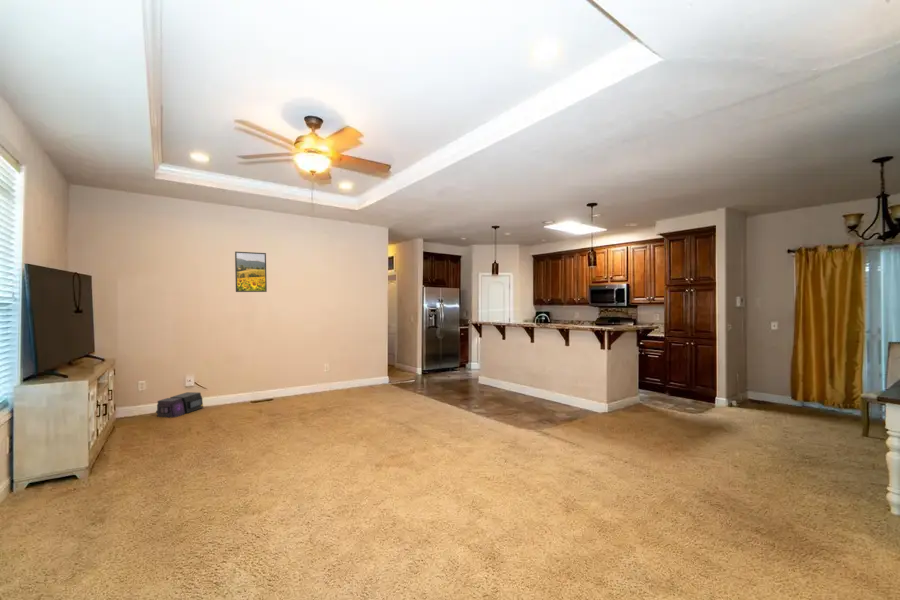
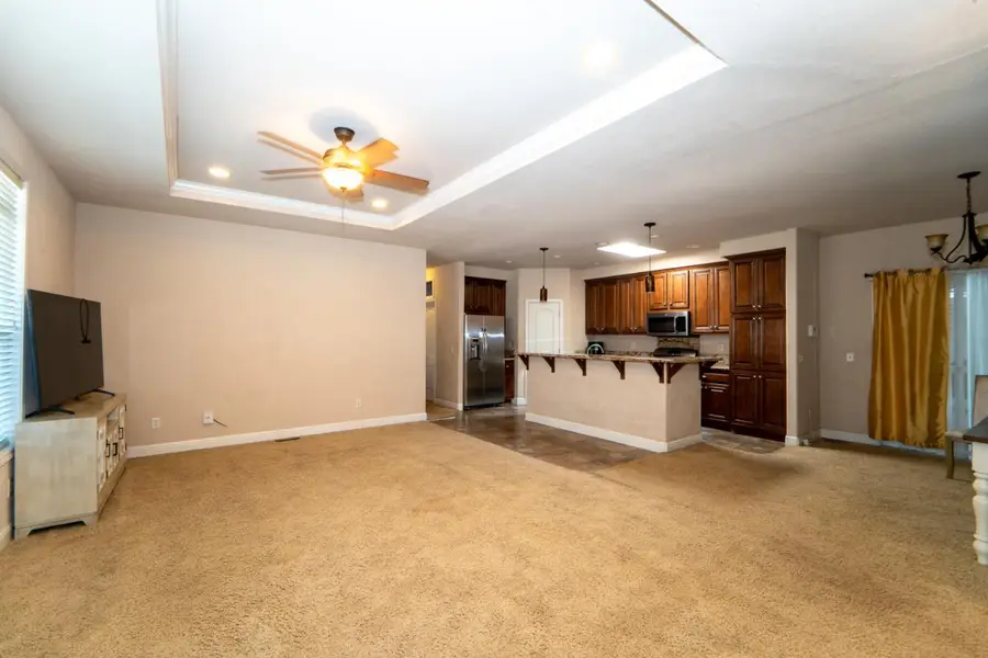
- air purifier (180, 404)
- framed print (251, 272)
